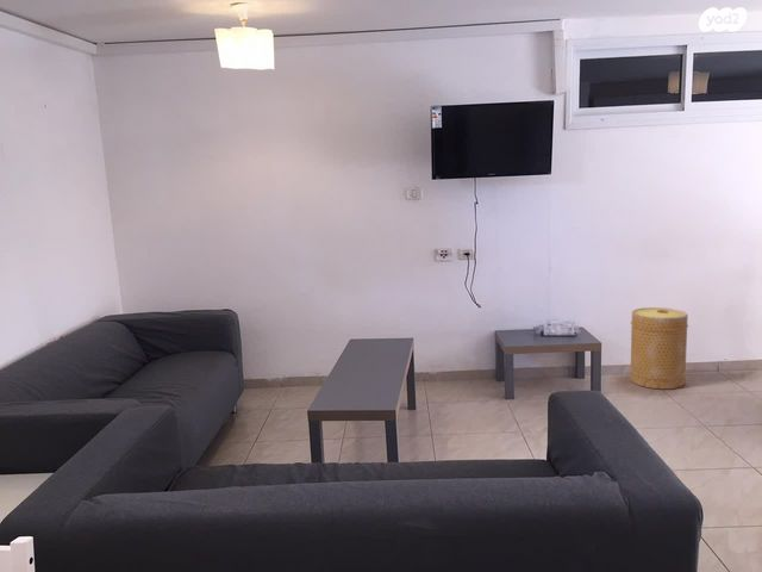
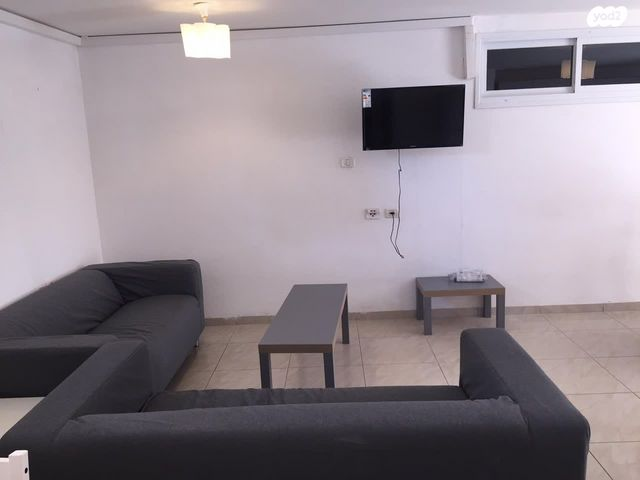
- basket (657, 347)
